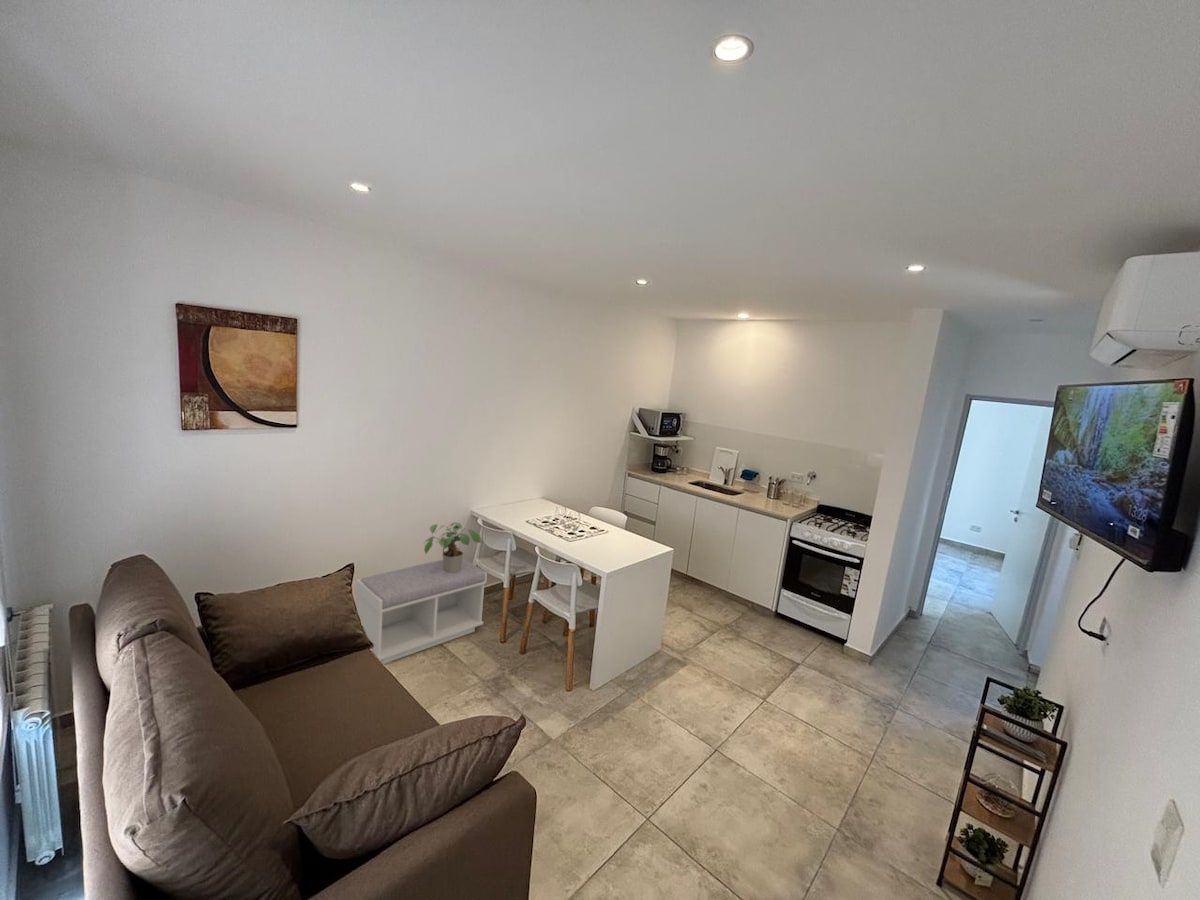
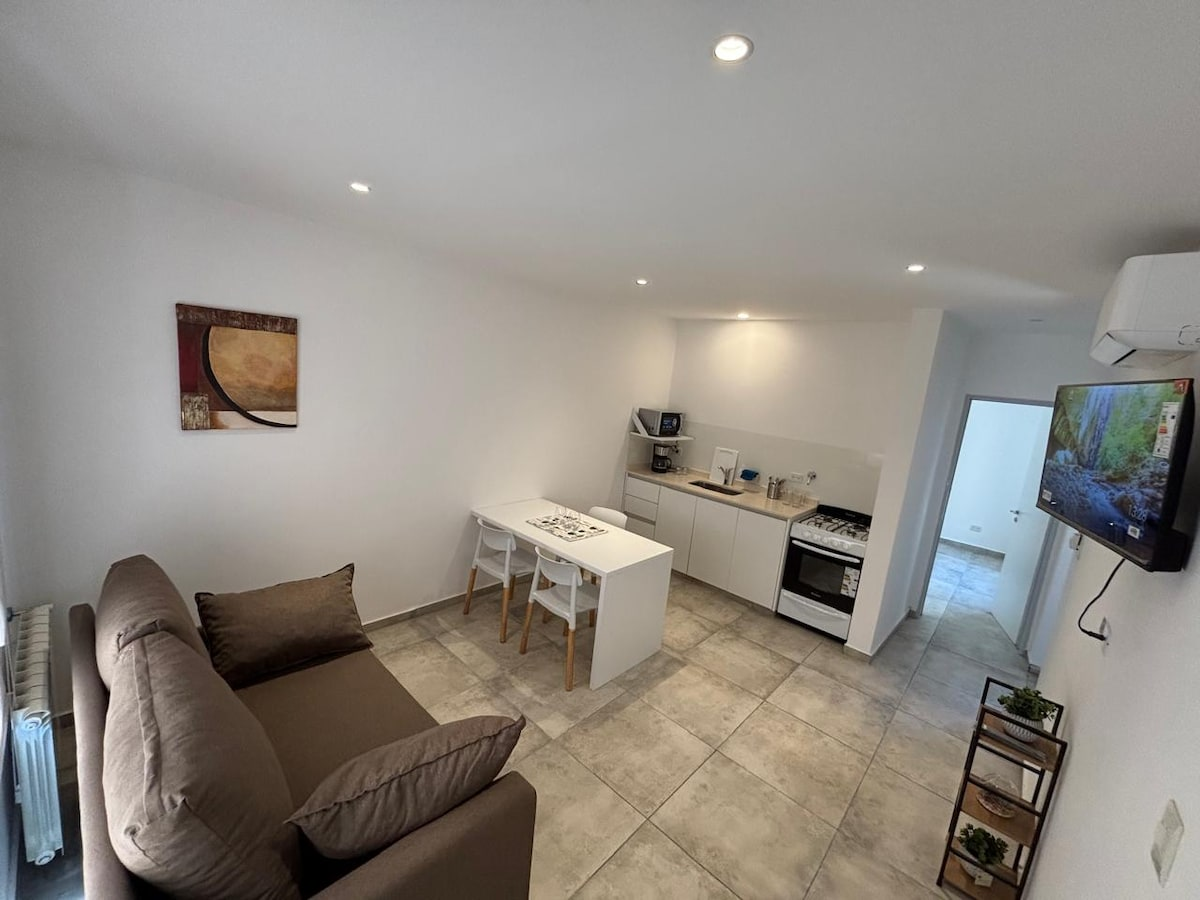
- bench (423, 605)
- potted plant (447, 546)
